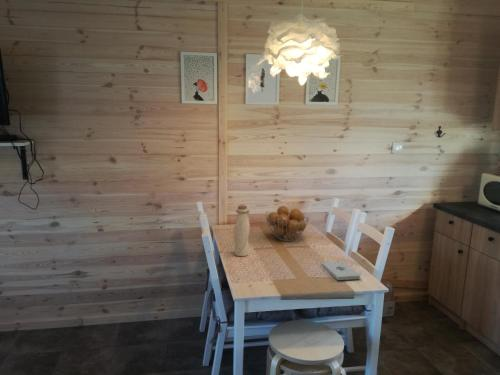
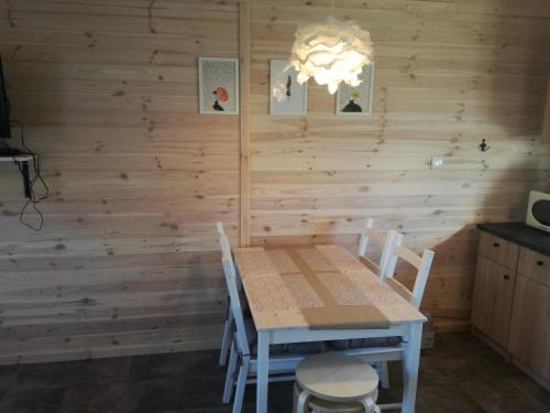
- fruit basket (287, 223)
- notepad (340, 270)
- water bottle (241, 230)
